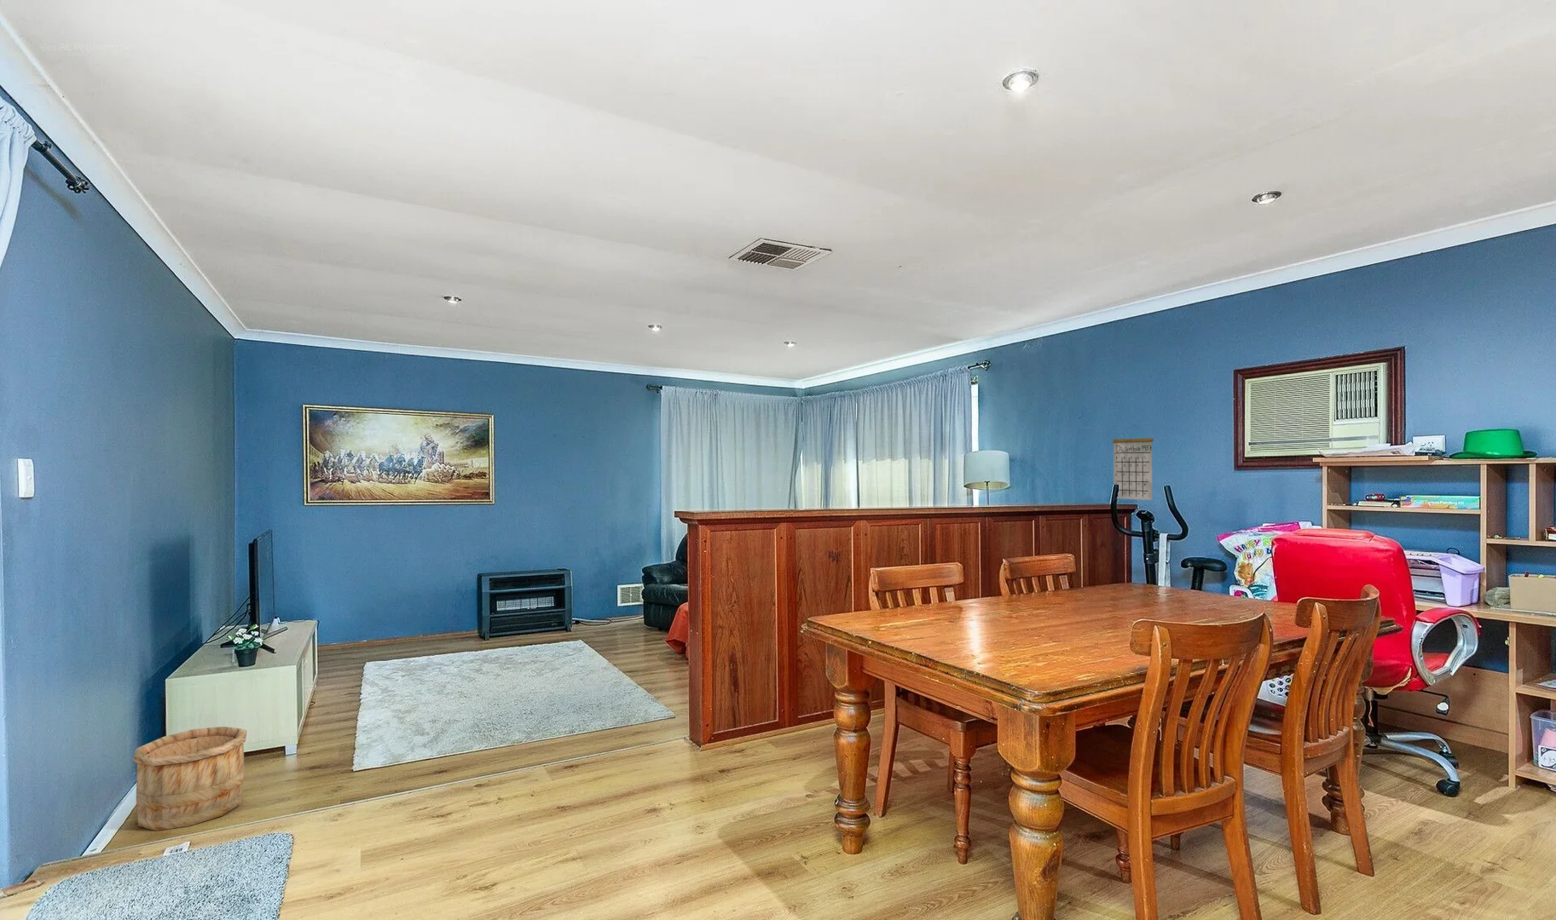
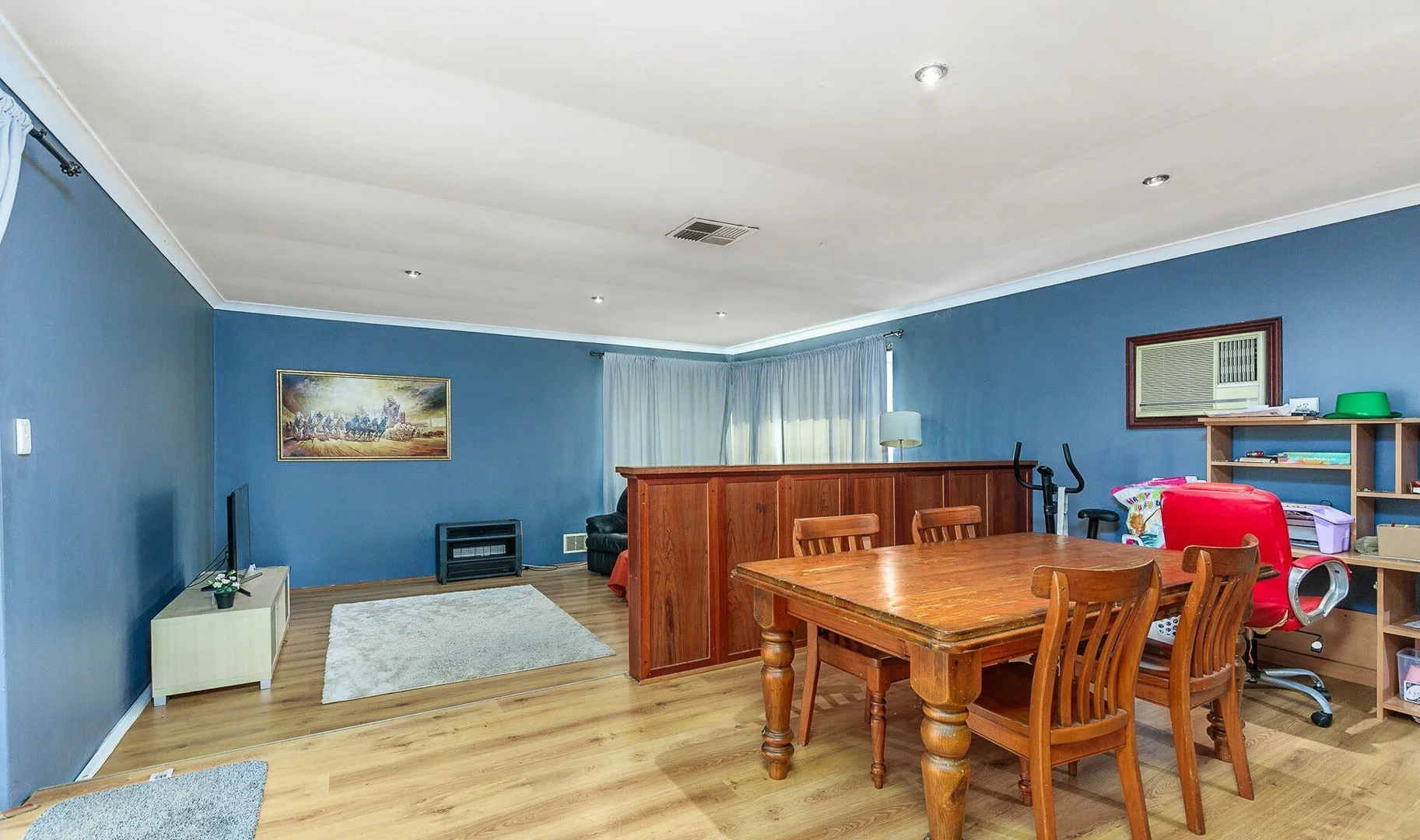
- wooden bucket (192, 777)
- calendar (1132, 462)
